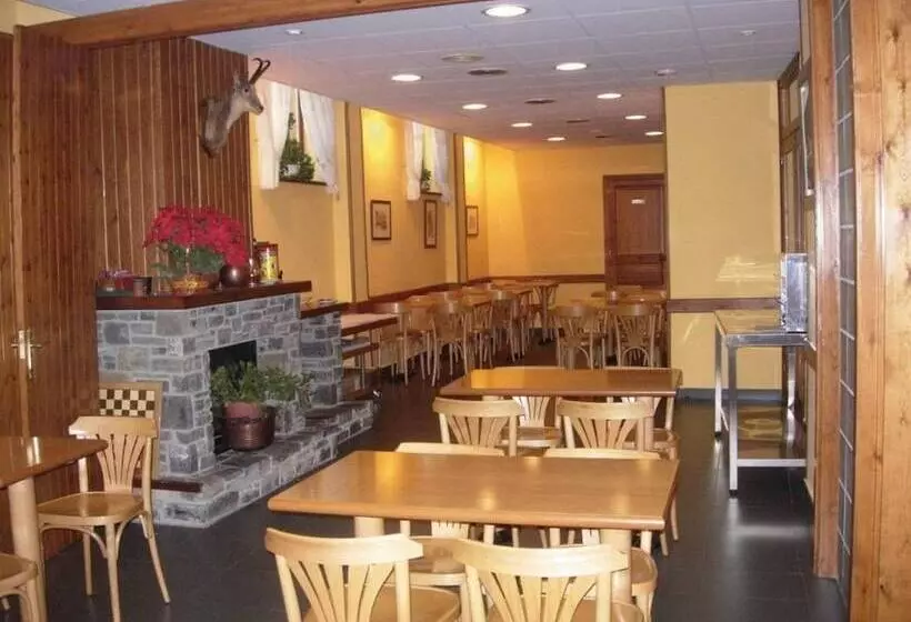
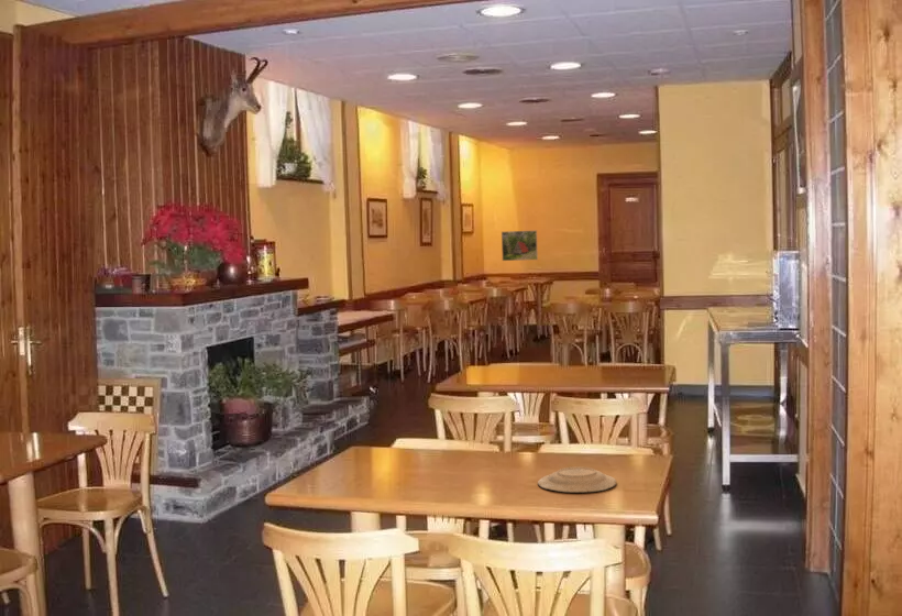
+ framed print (519, 245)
+ plate (576, 476)
